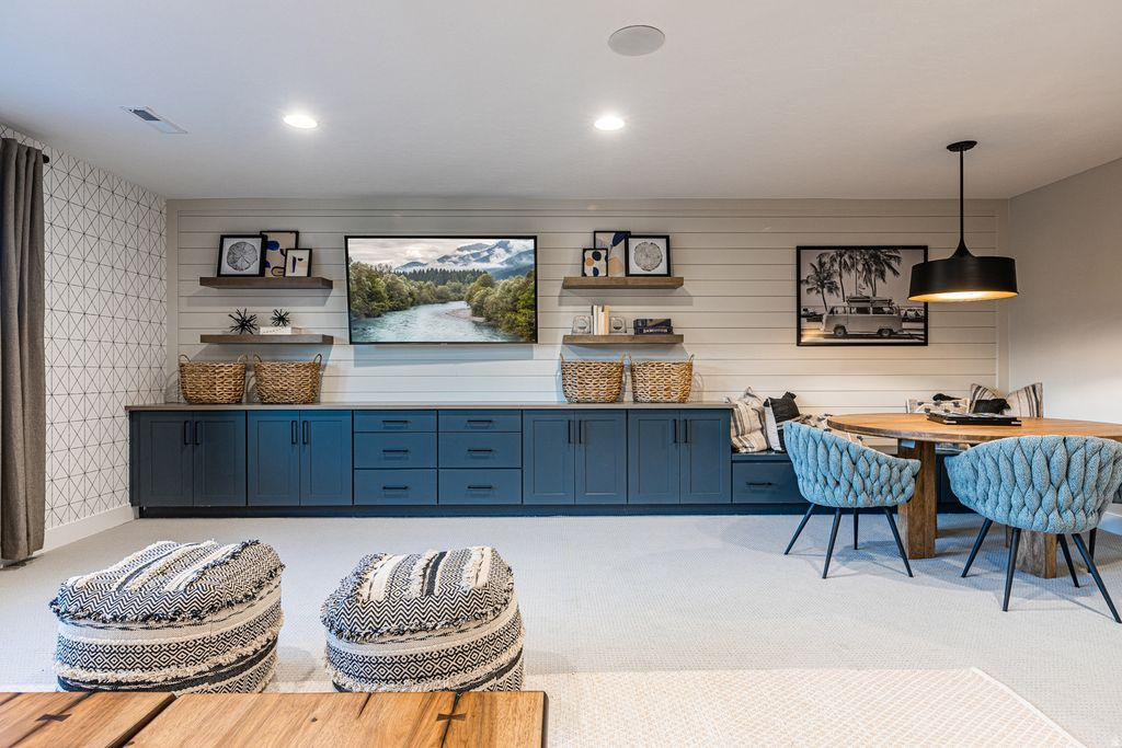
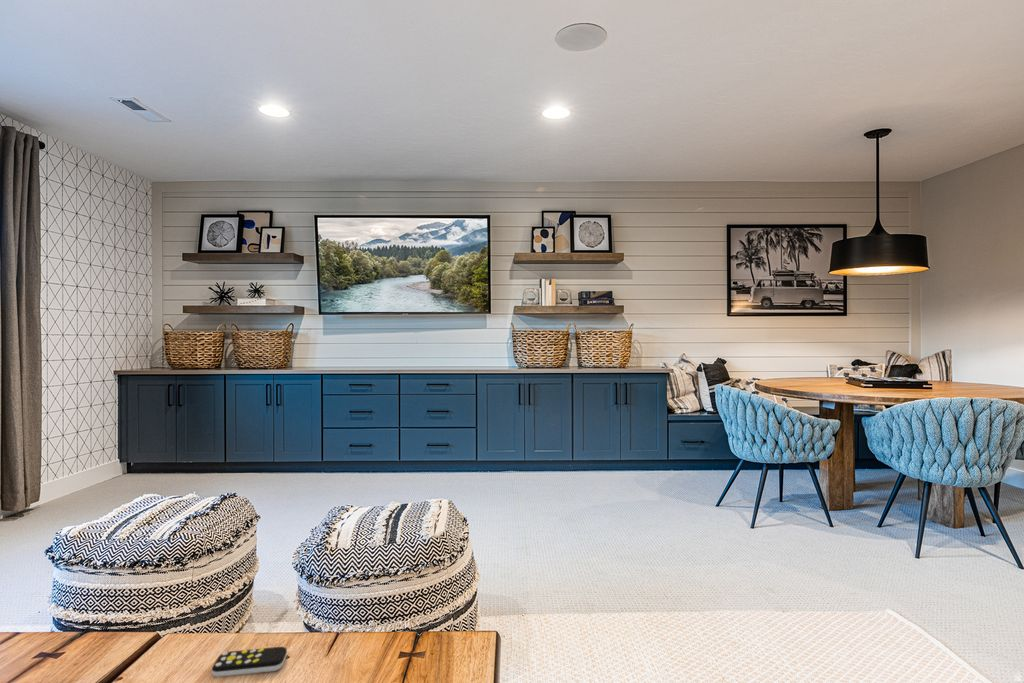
+ remote control (250, 660)
